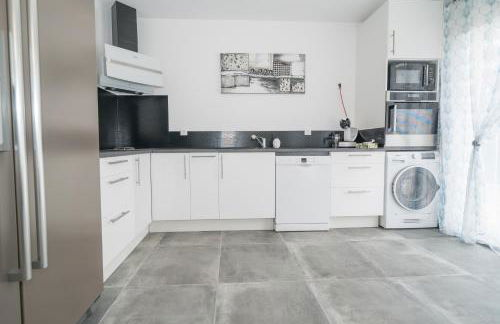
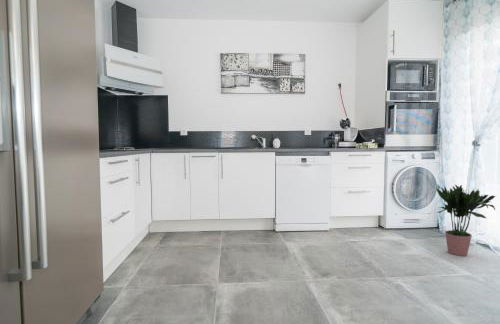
+ potted plant (459, 218)
